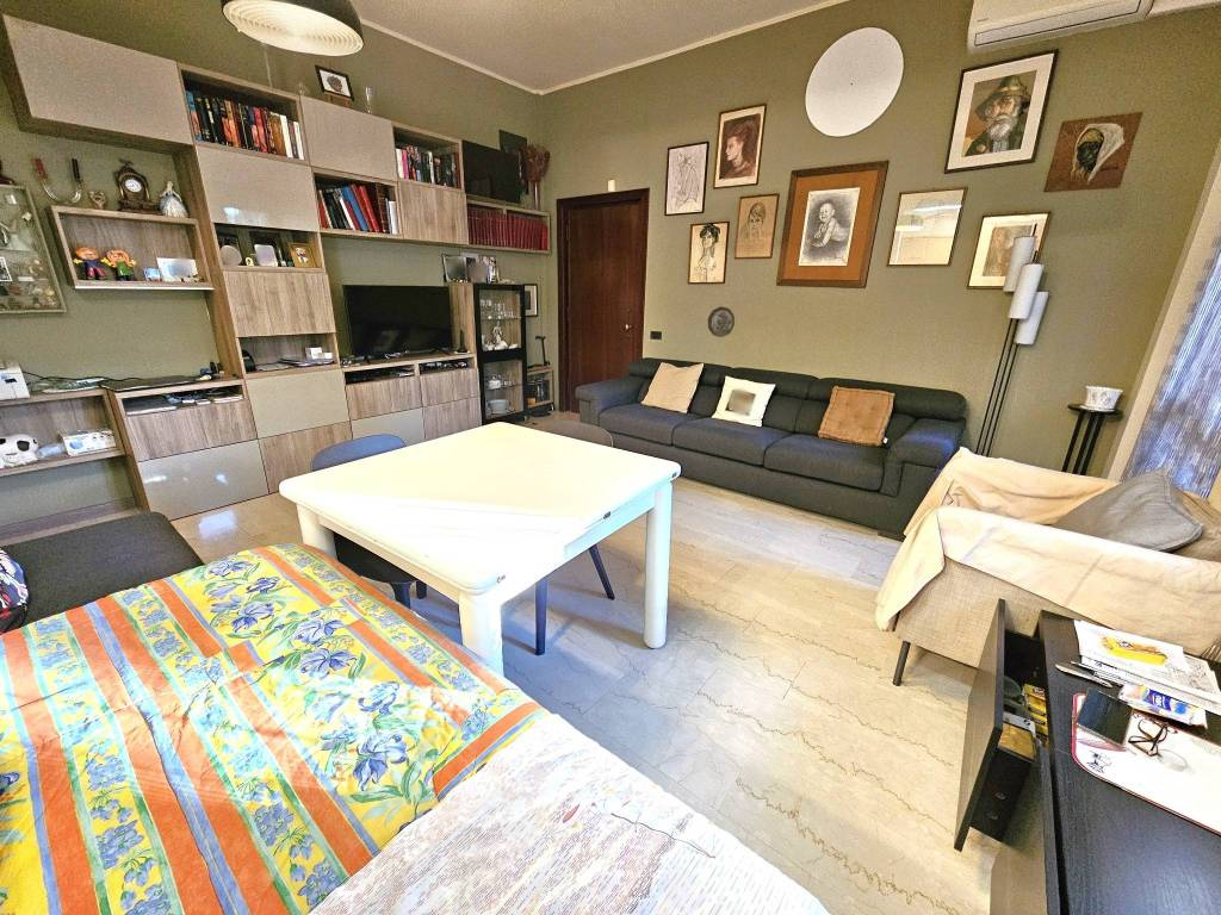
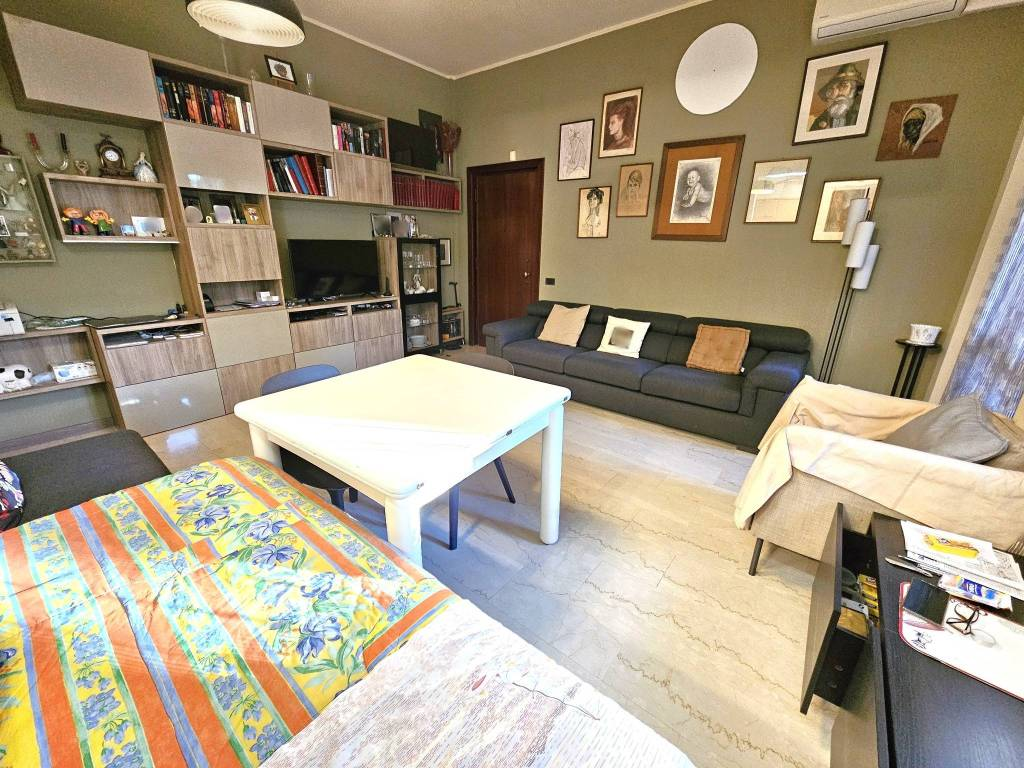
- decorative plate (721, 322)
